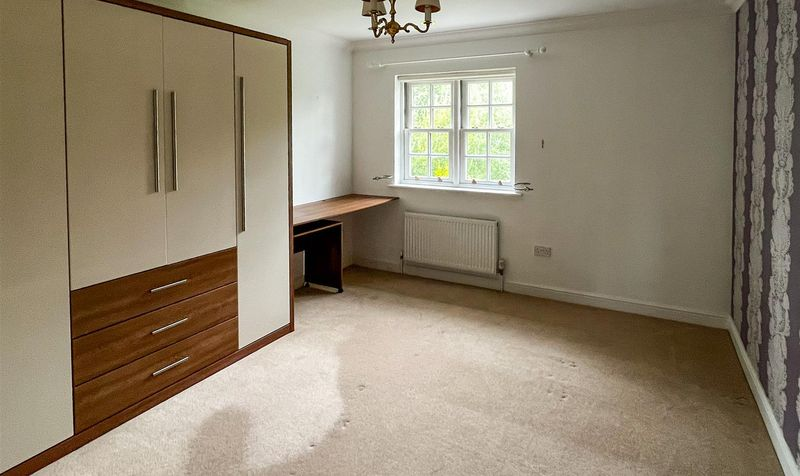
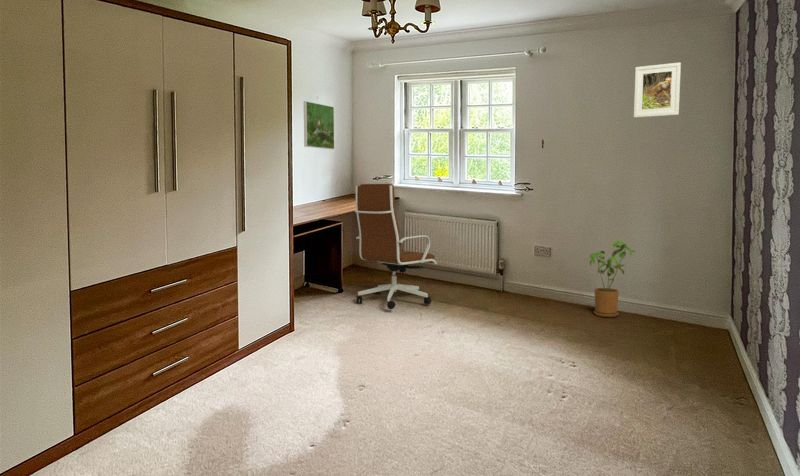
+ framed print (319, 126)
+ office chair (396, 242)
+ house plant (608, 278)
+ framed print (656, 90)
